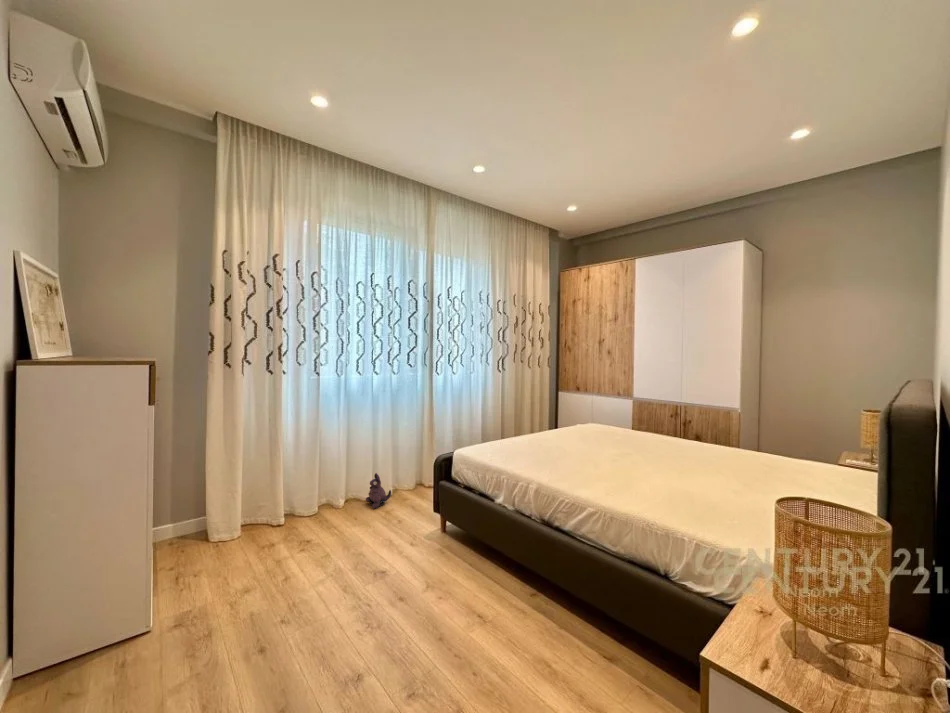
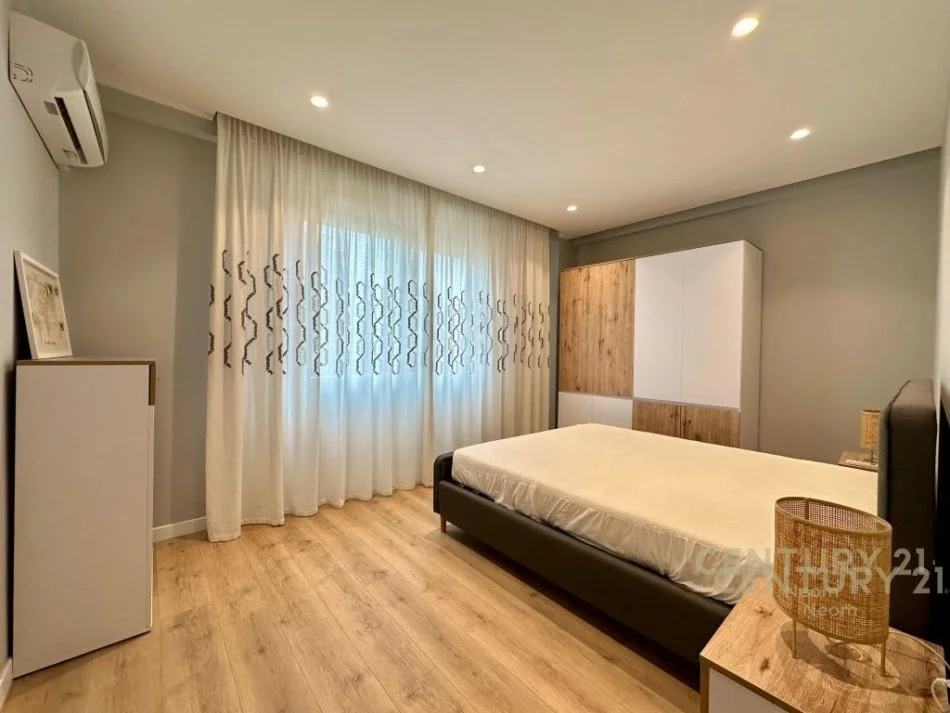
- plush toy (379, 488)
